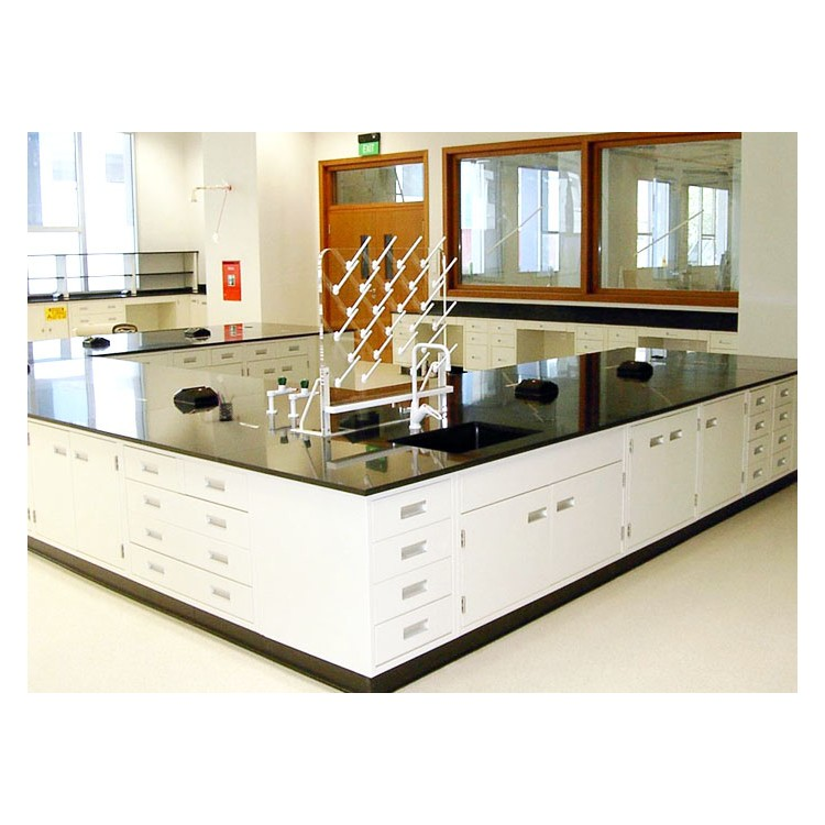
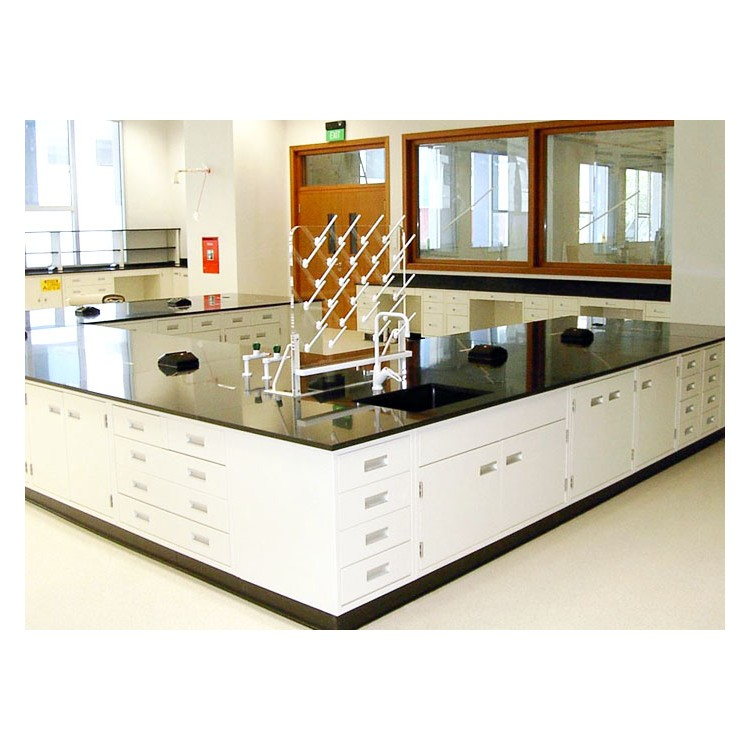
- pen holder (224, 405)
